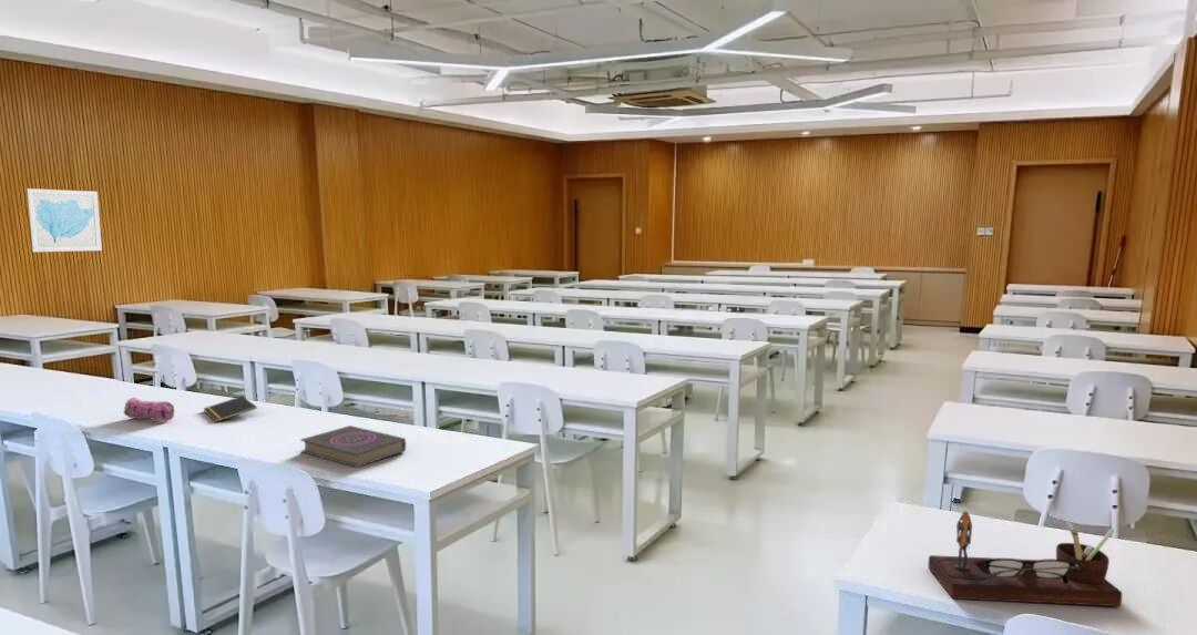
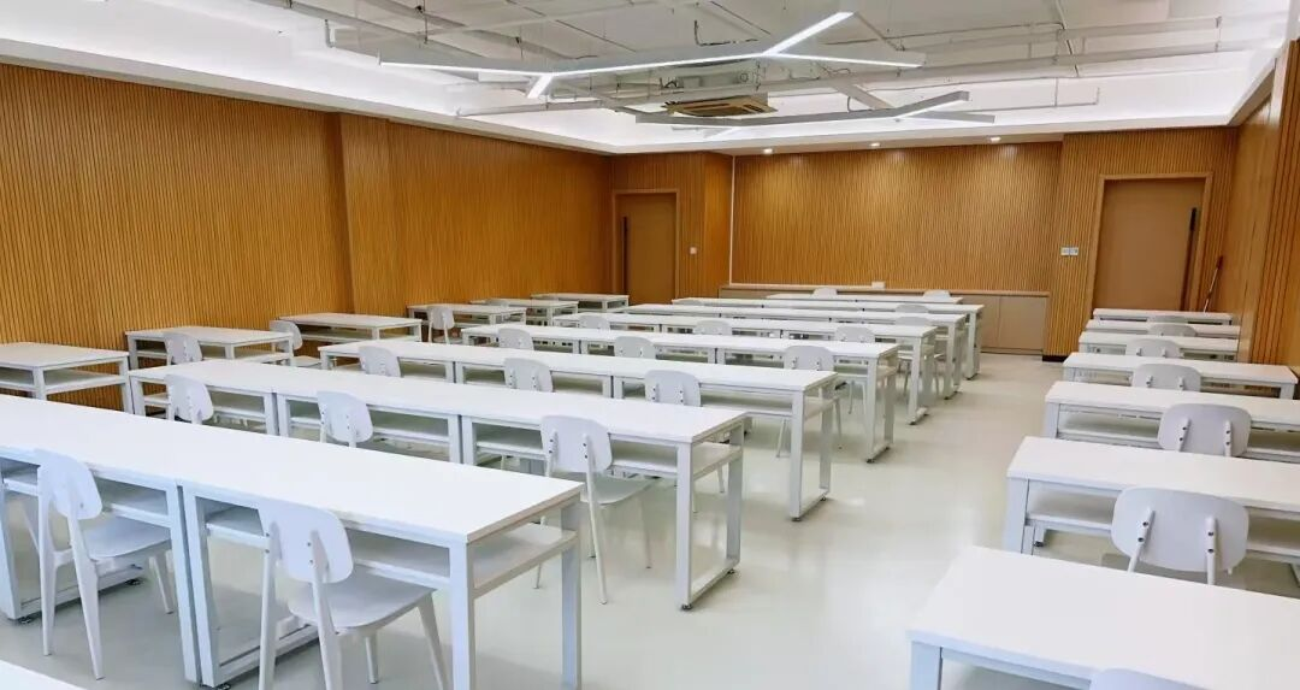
- book (354, 444)
- wall art (65, 221)
- pencil case (149, 409)
- desk organizer (1030, 560)
- notepad (229, 408)
